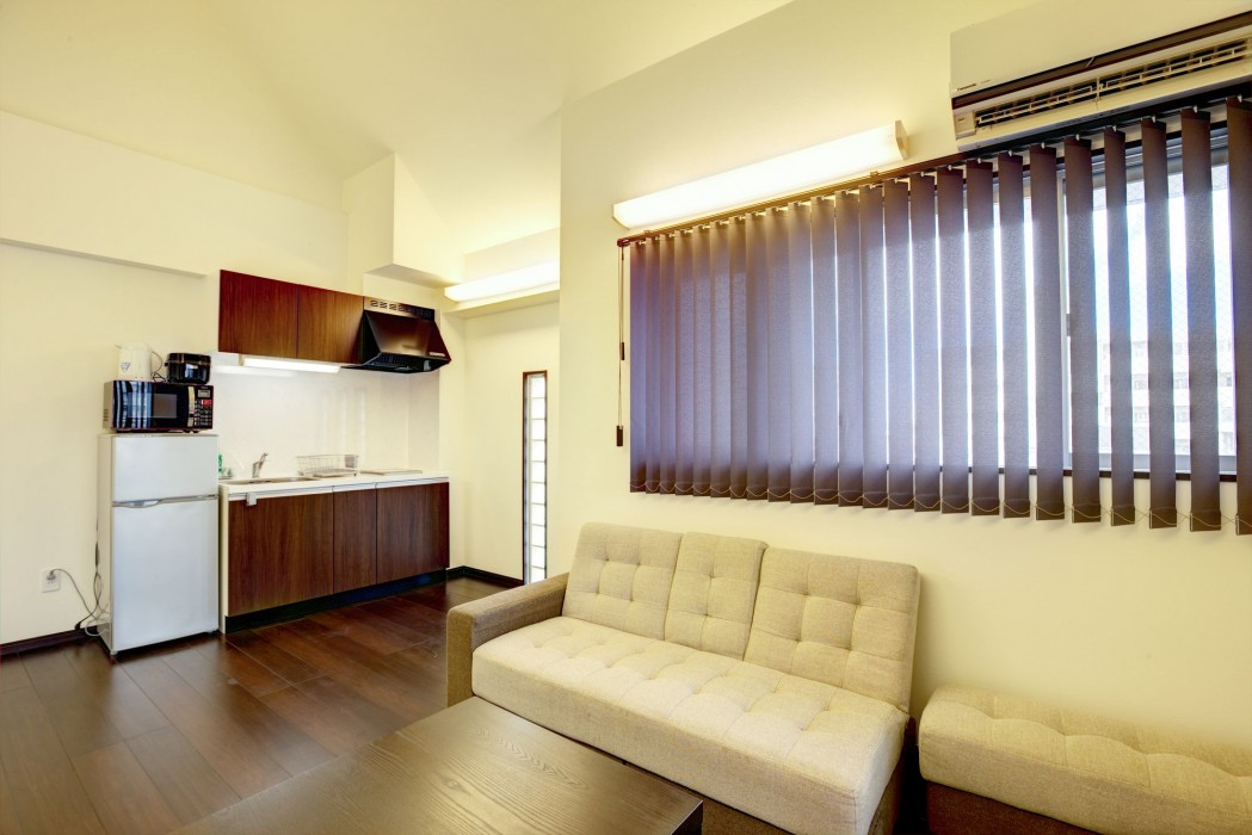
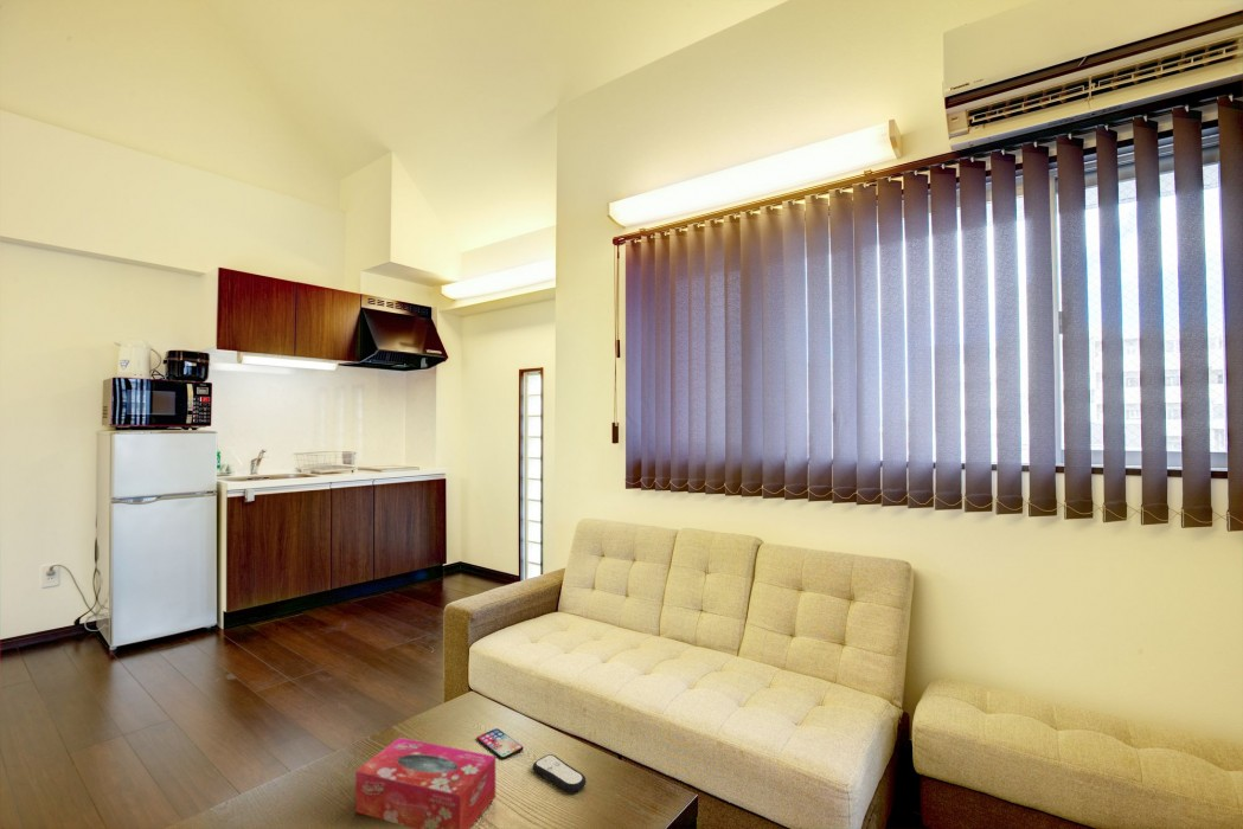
+ tissue box (427, 784)
+ smartphone (499, 743)
+ remote control (559, 772)
